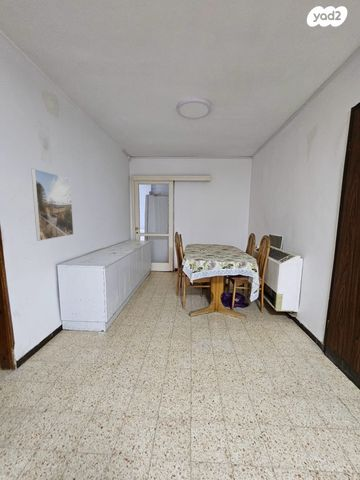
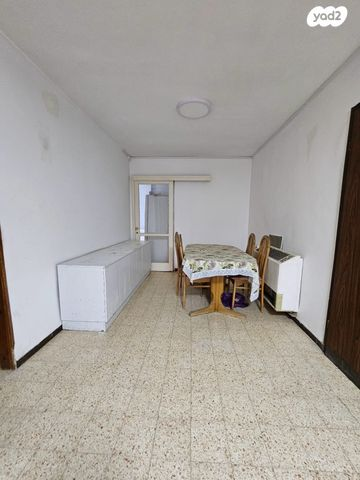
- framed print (55, 206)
